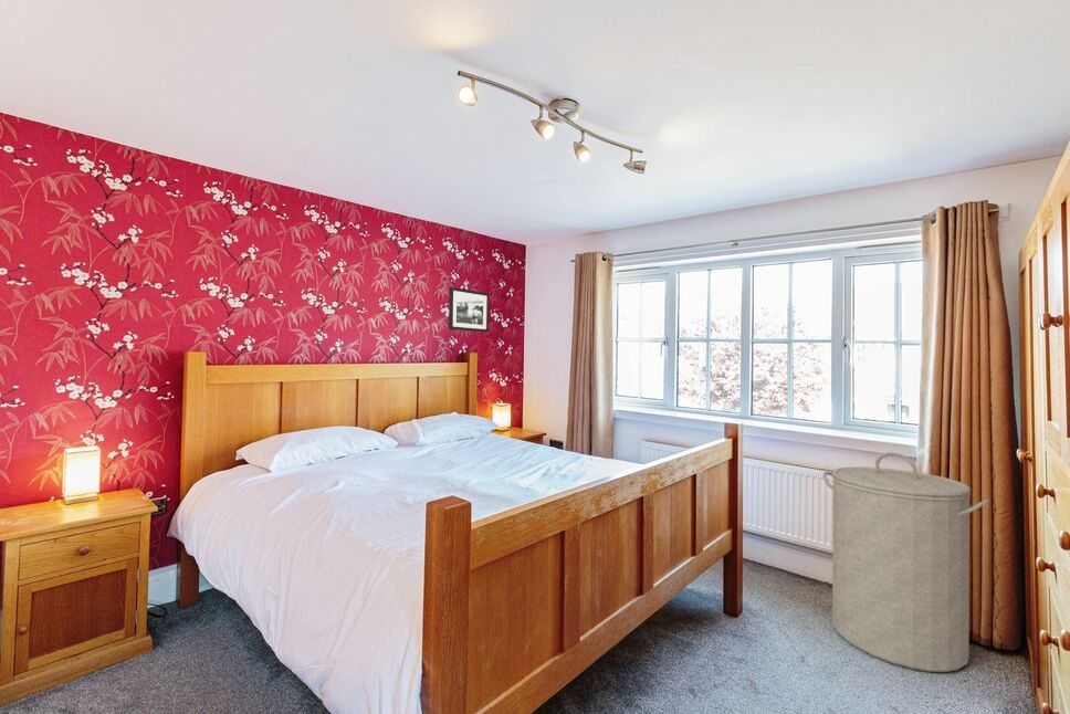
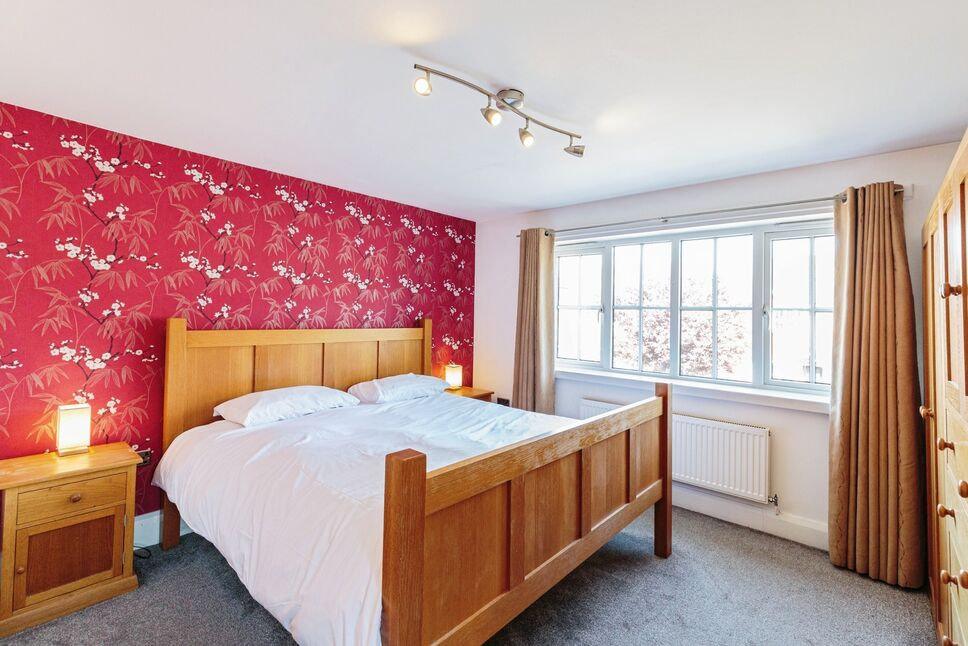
- picture frame (469, 311)
- laundry hamper (896, 545)
